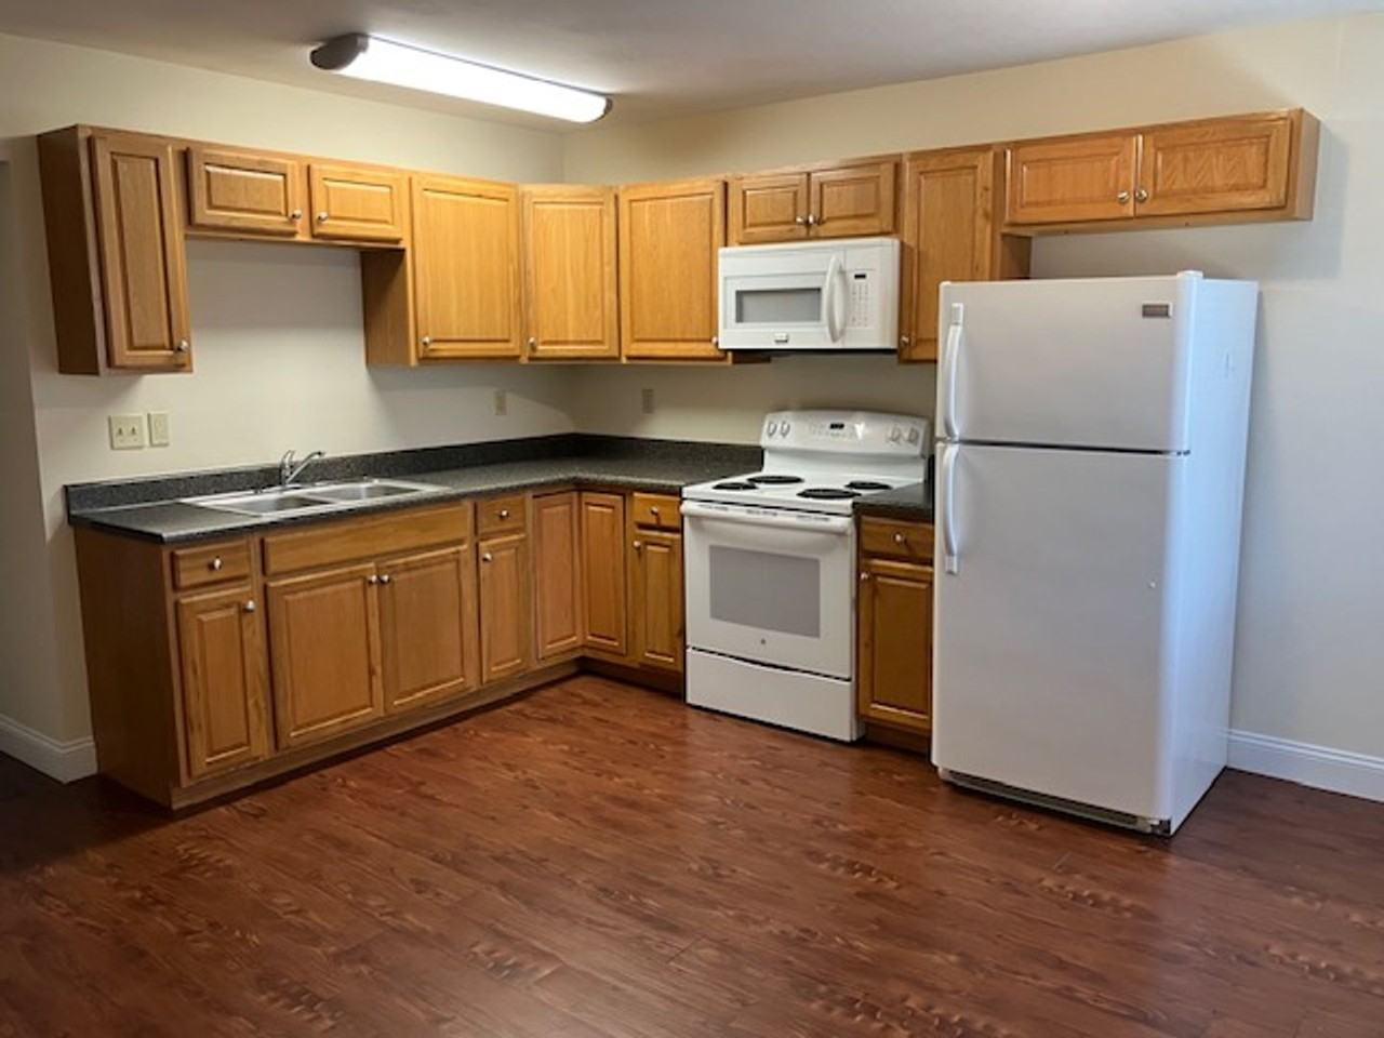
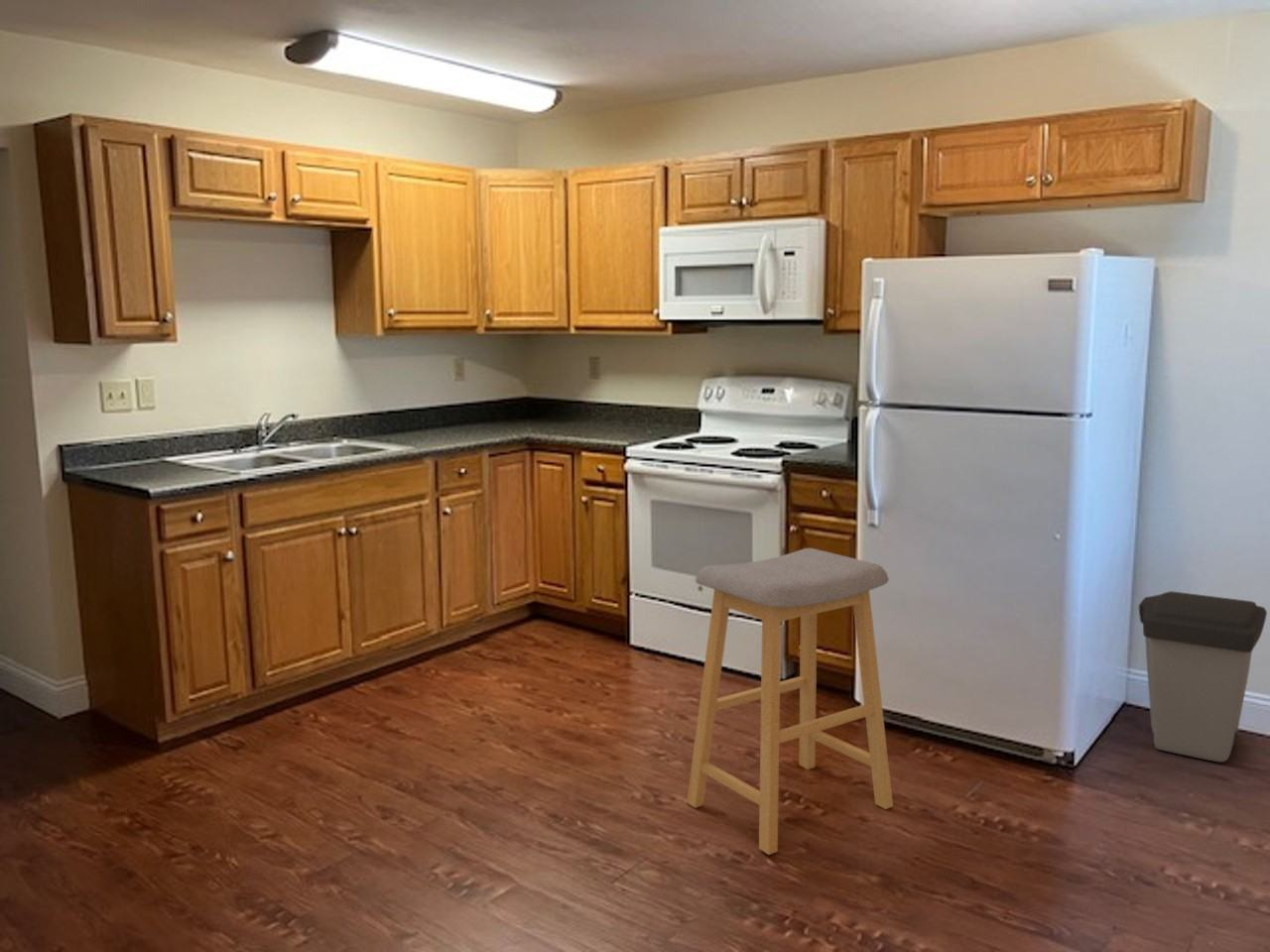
+ trash can (1197, 672)
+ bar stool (790, 686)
